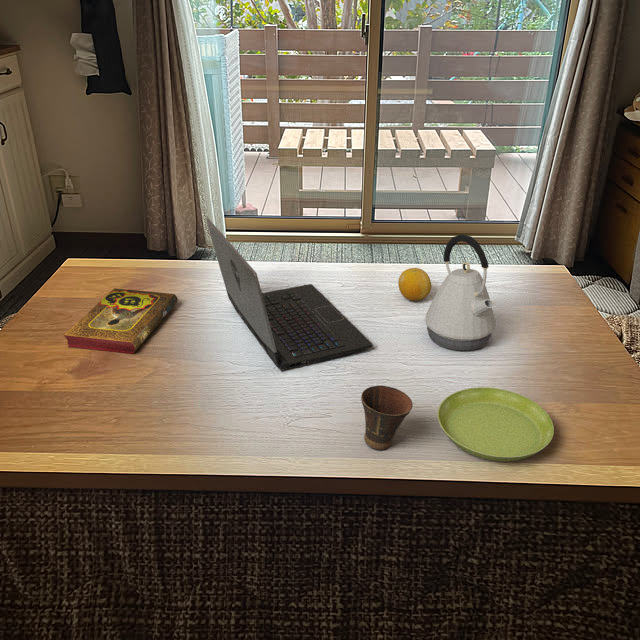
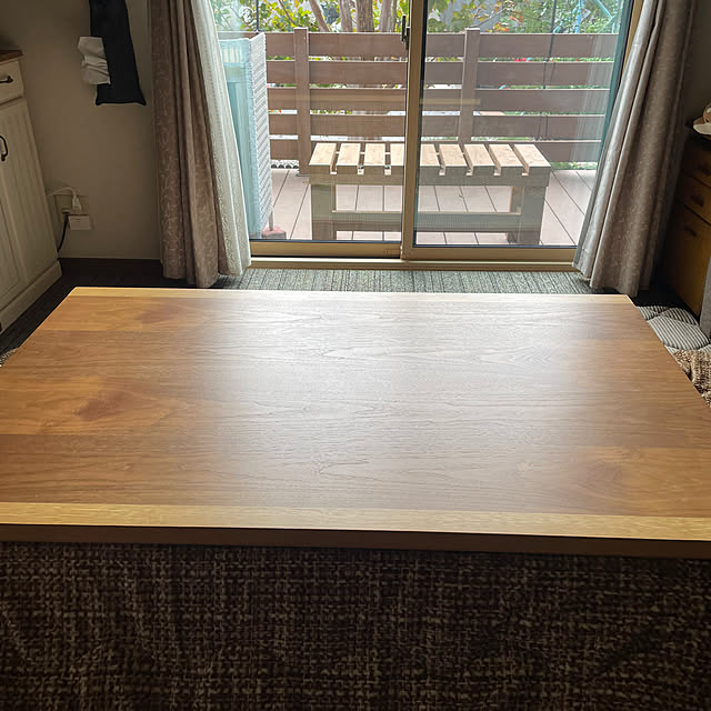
- laptop (287, 288)
- book (124, 319)
- kettle (465, 290)
- fruit (414, 284)
- saucer (493, 426)
- cup (385, 420)
